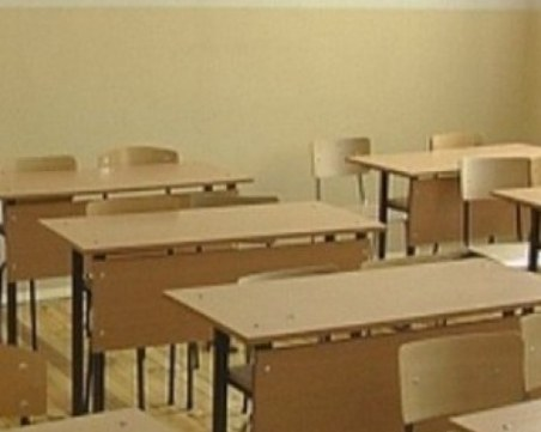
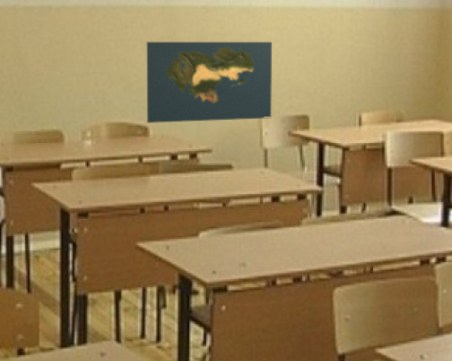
+ map (210, 81)
